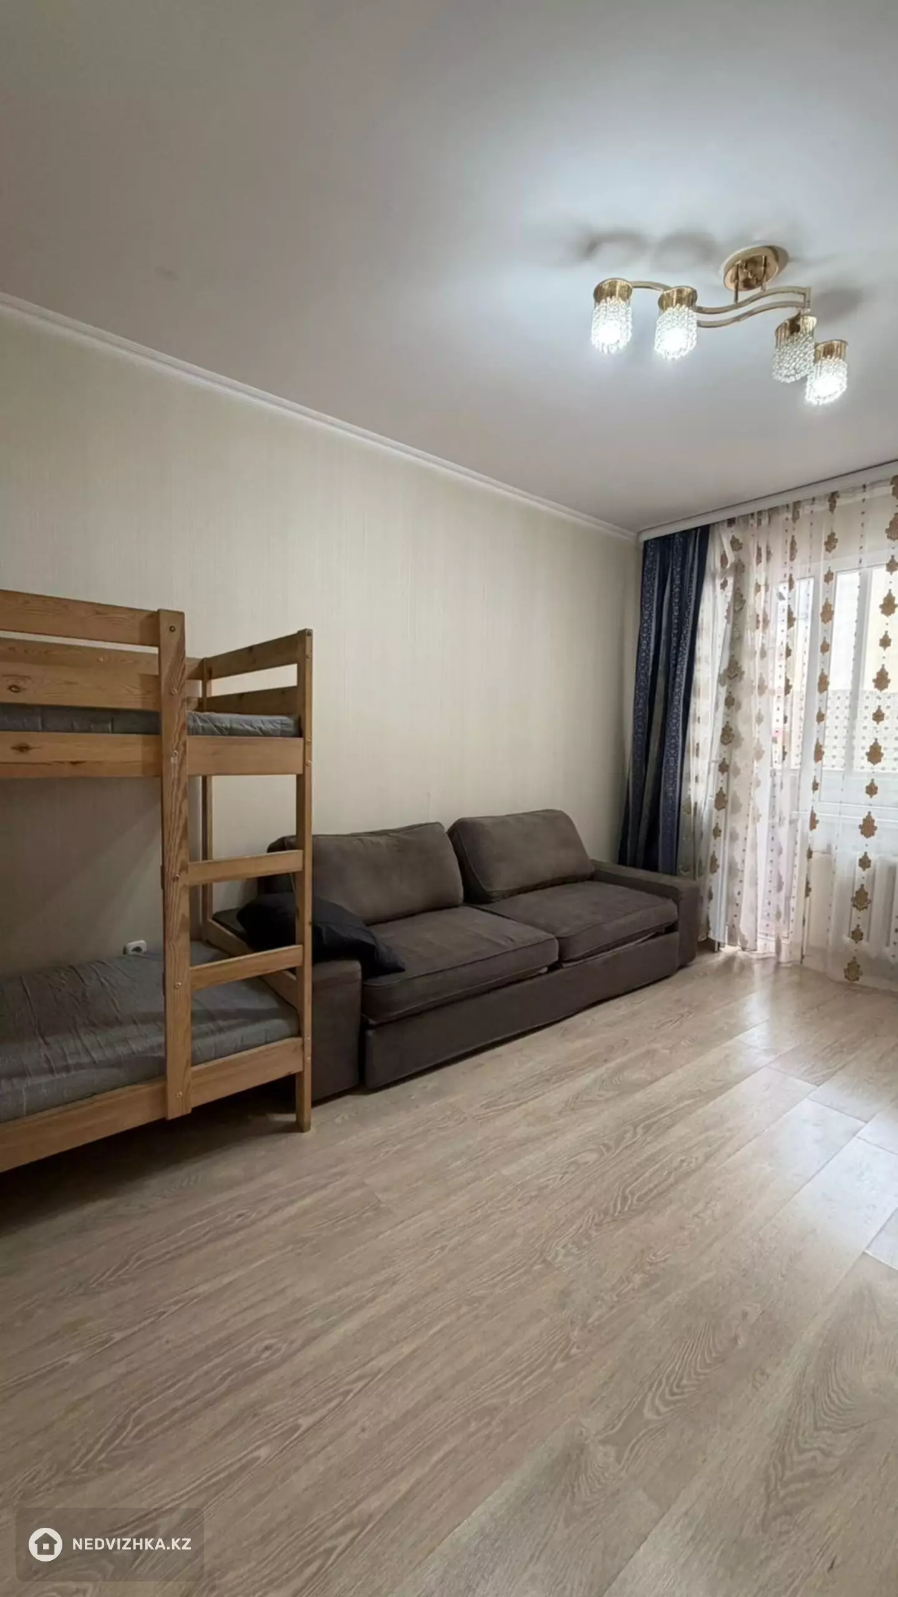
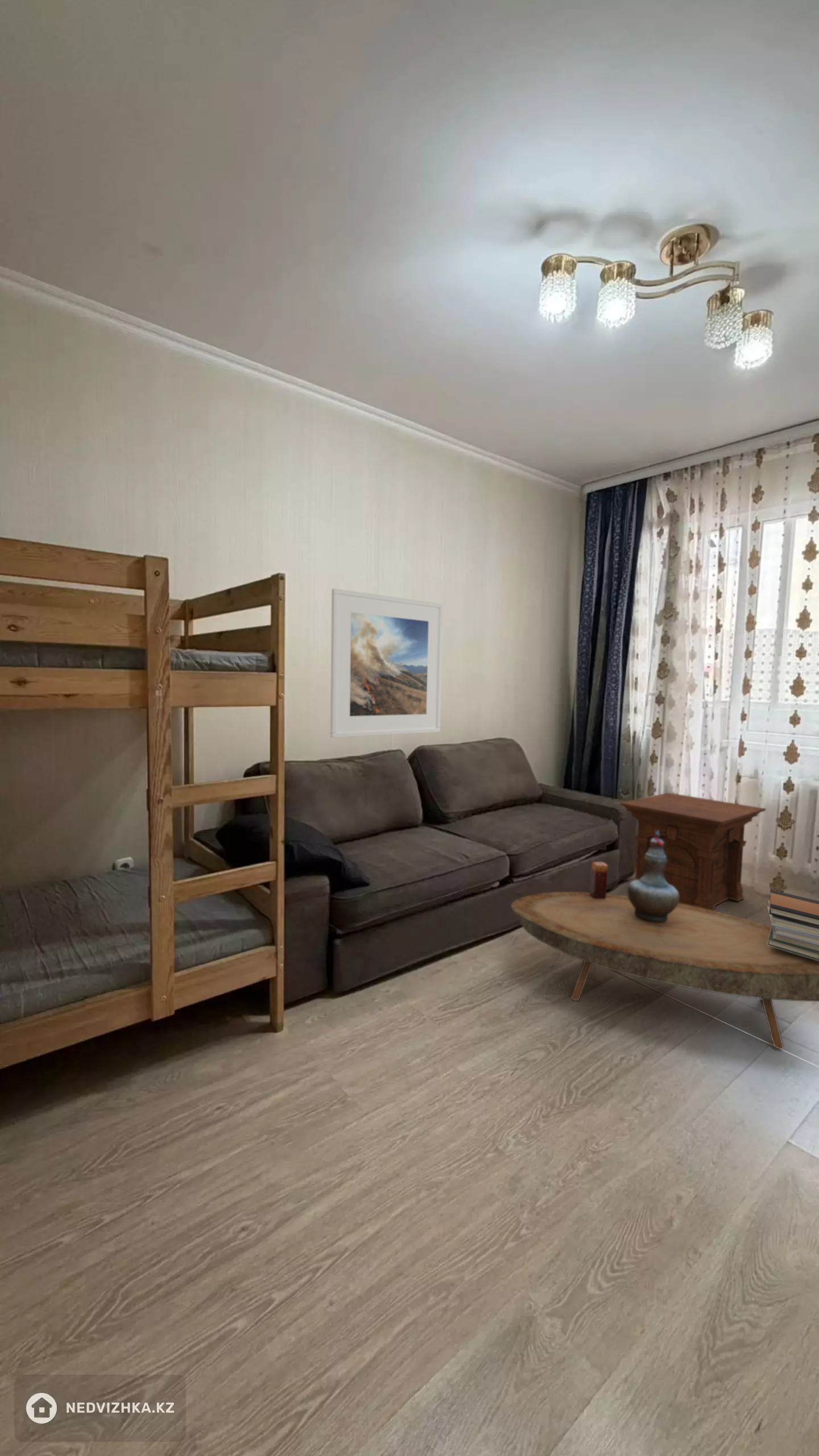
+ decorative vase (653, 874)
+ candle (598, 879)
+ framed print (390, 666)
+ book stack (795, 927)
+ side table (689, 850)
+ coffee table (664, 962)
